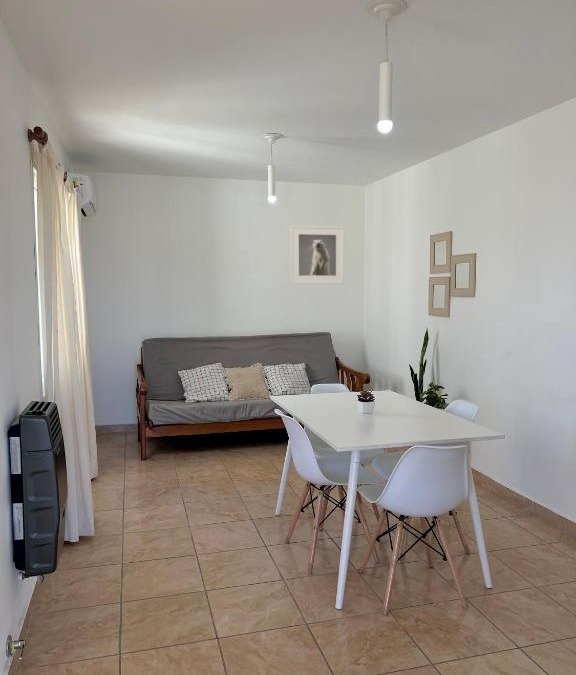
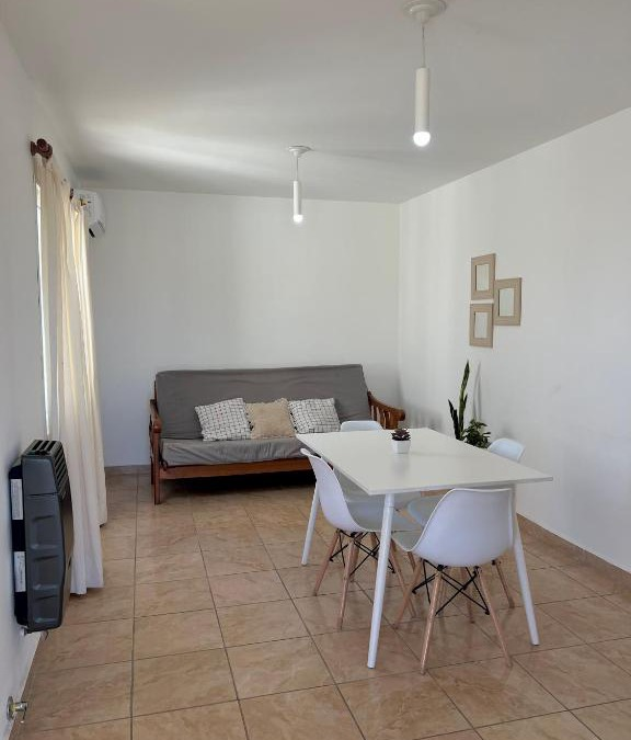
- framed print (317, 255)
